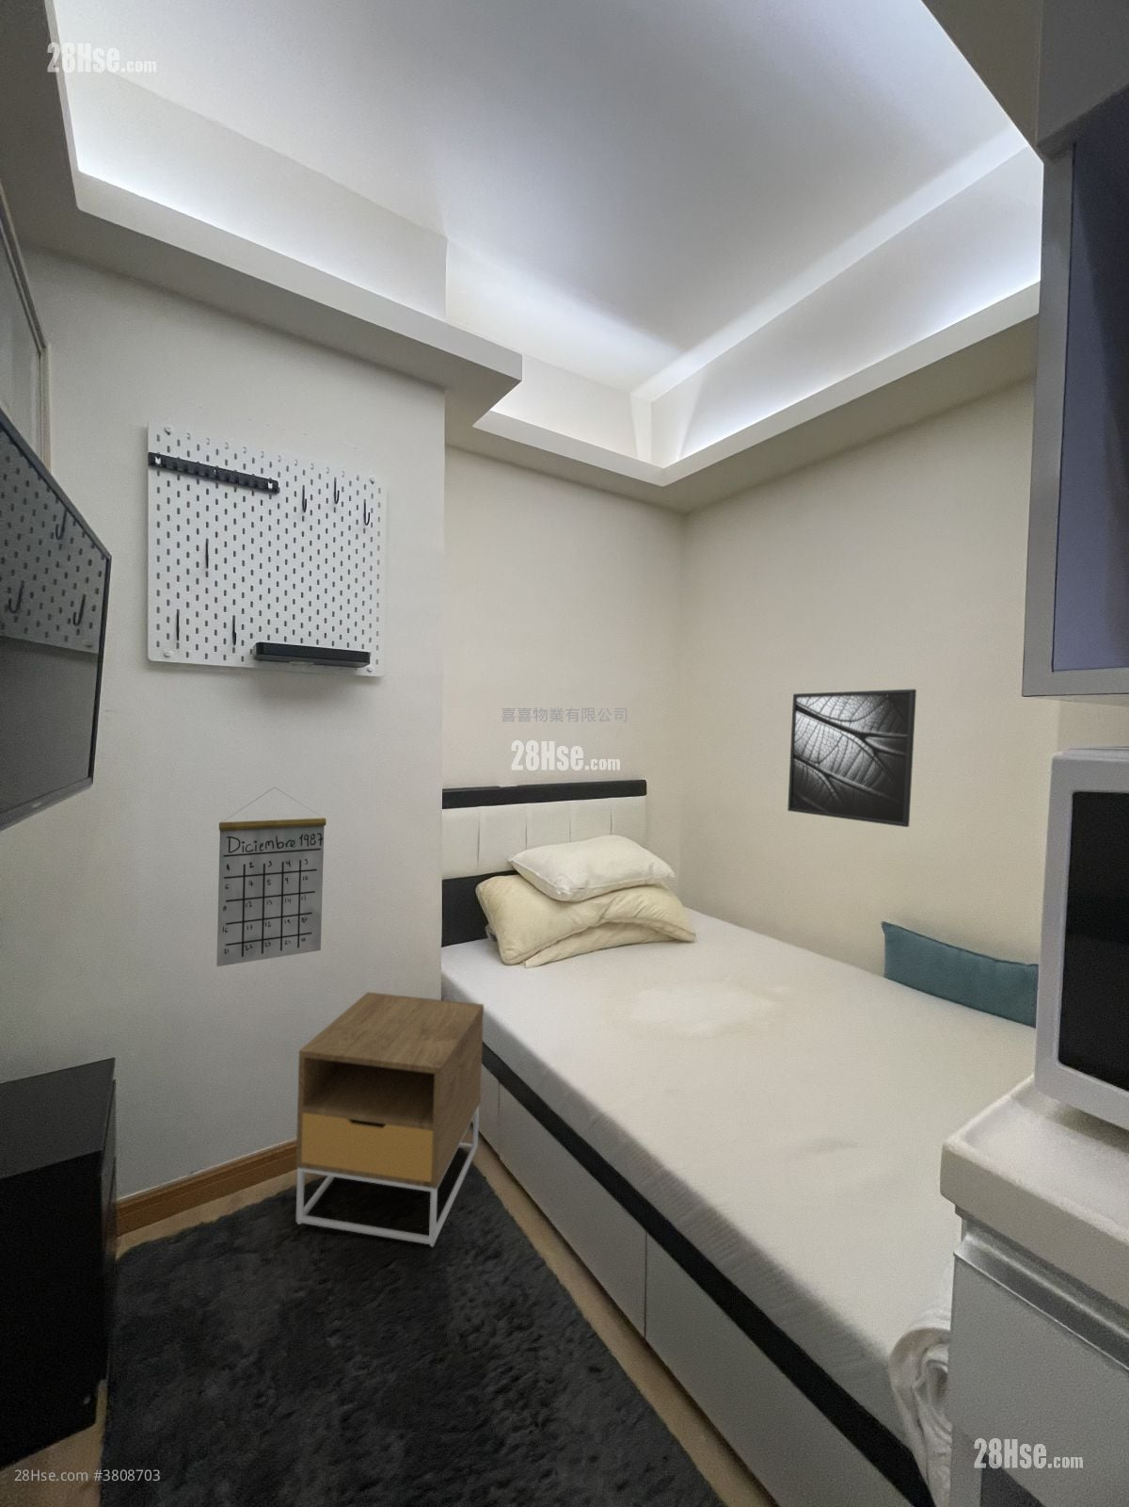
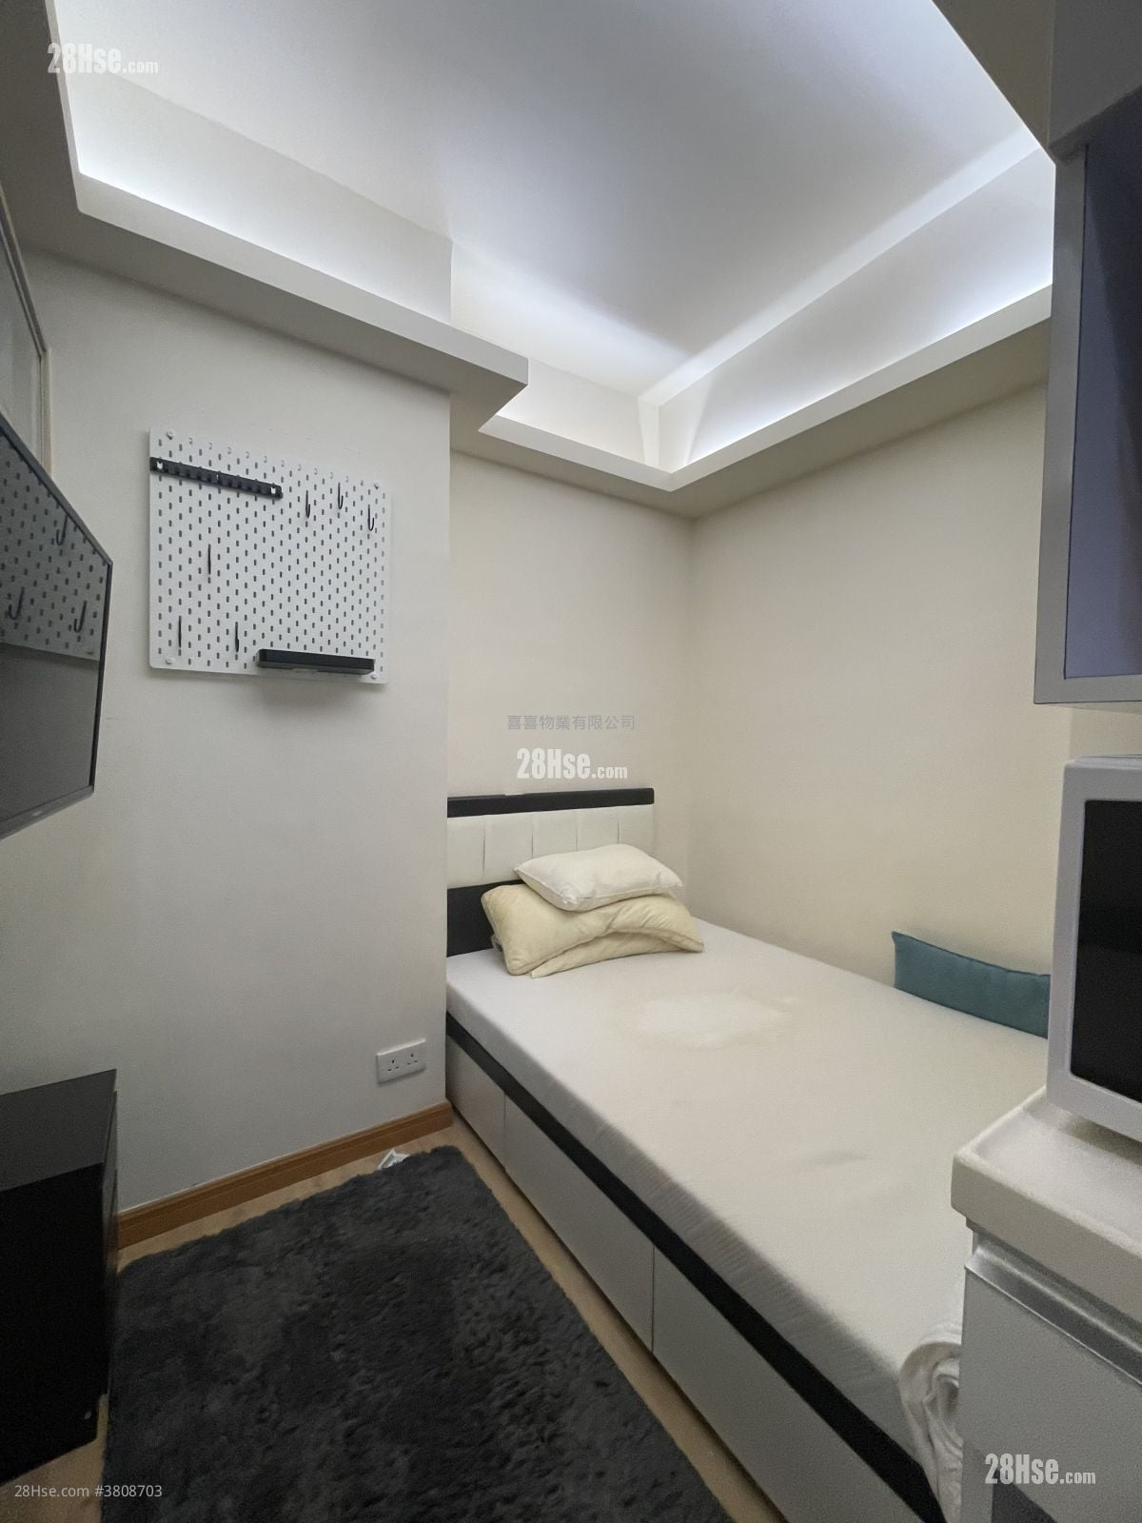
- nightstand (397, 1105)
- calendar (273, 872)
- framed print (846, 755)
